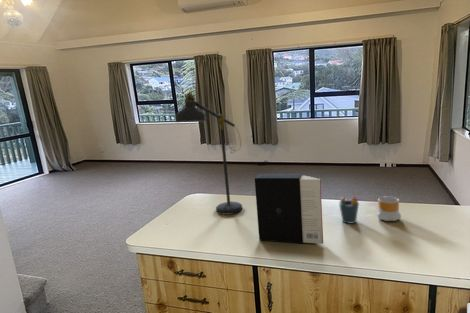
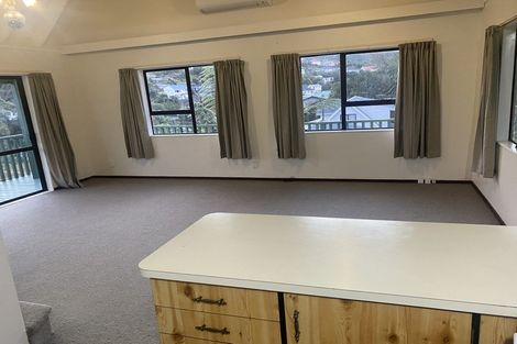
- desk lamp (222, 152)
- pen holder (349, 206)
- book (289, 208)
- mug (387, 207)
